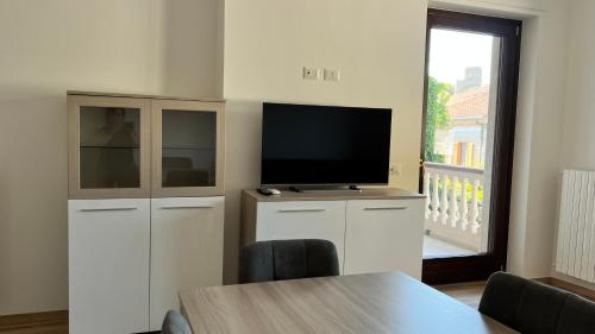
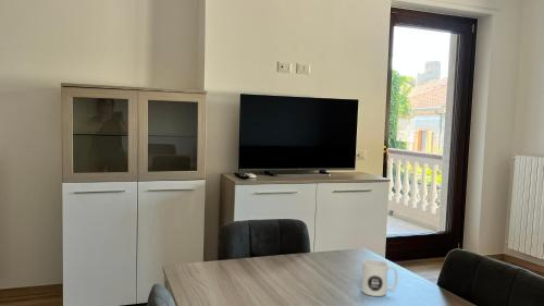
+ mug (380, 277)
